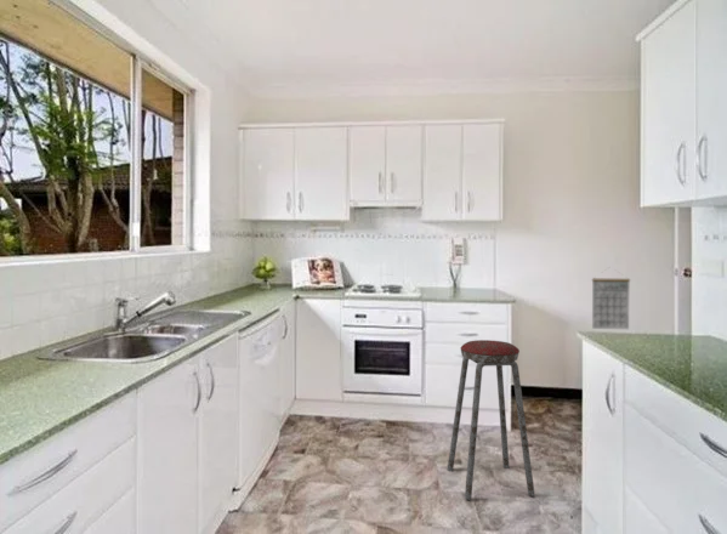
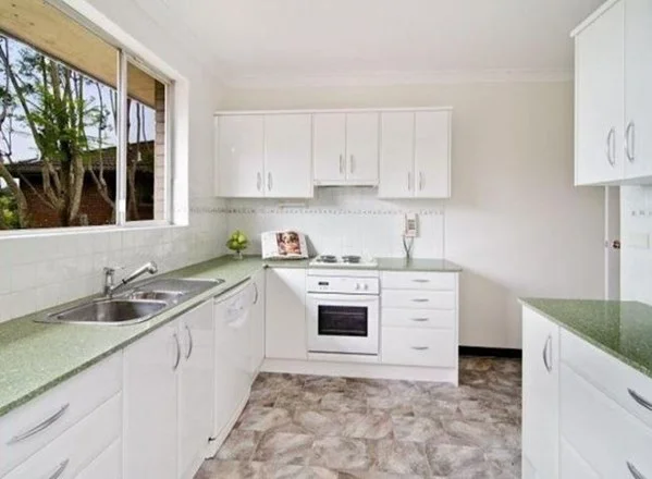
- calendar (610, 297)
- music stool (499, 410)
